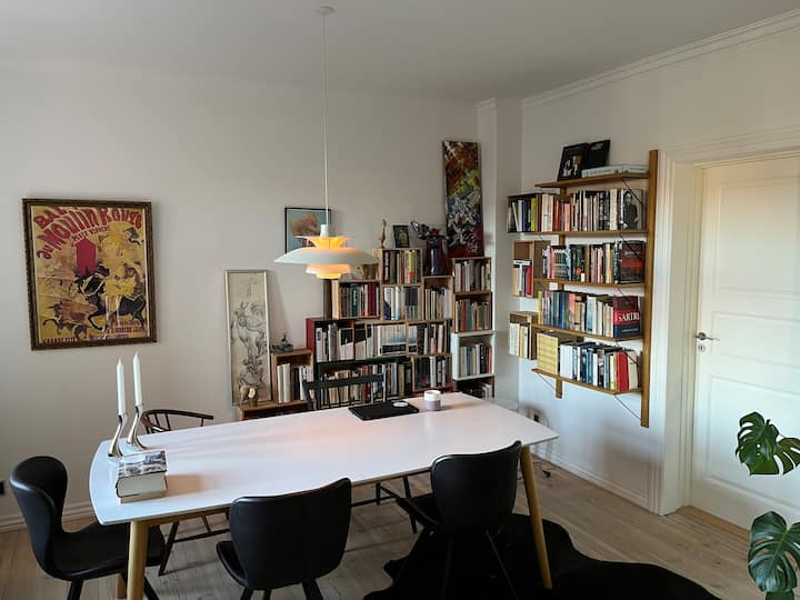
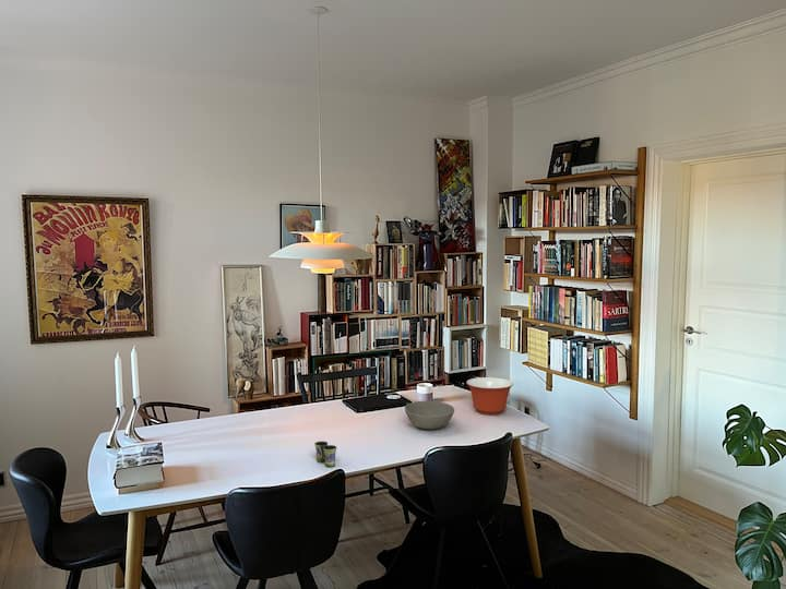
+ mixing bowl (489, 397)
+ cup (325, 454)
+ bowl (429, 417)
